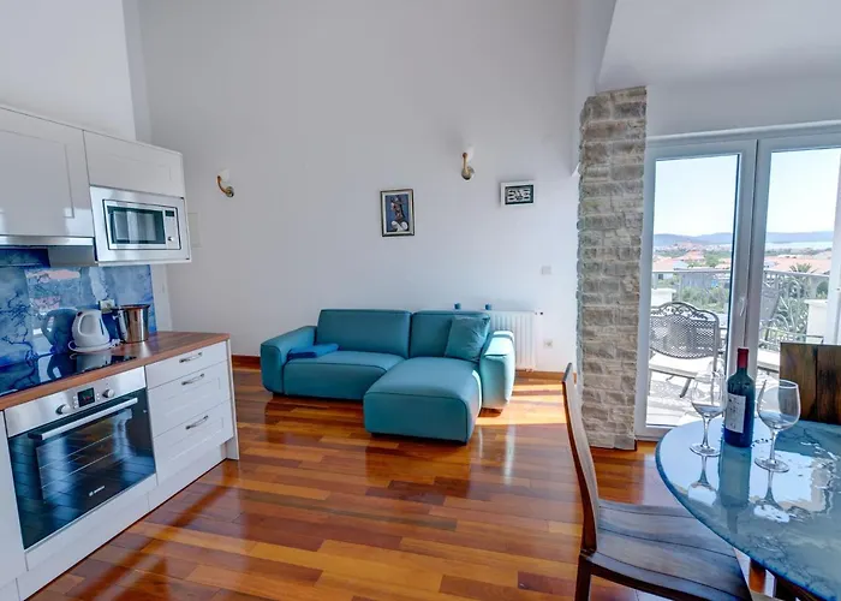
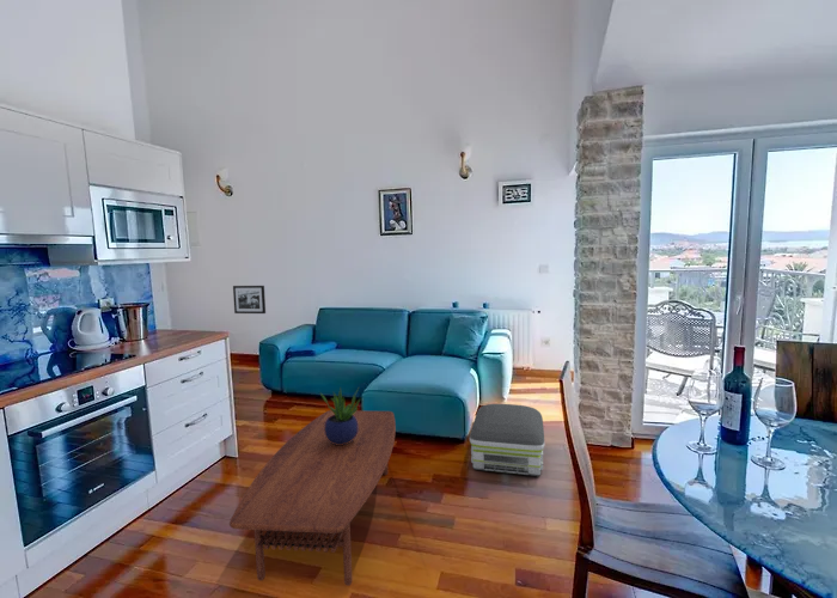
+ coffee table (334, 484)
+ potted plant (343, 414)
+ picture frame (249, 299)
+ air purifier (507, 432)
